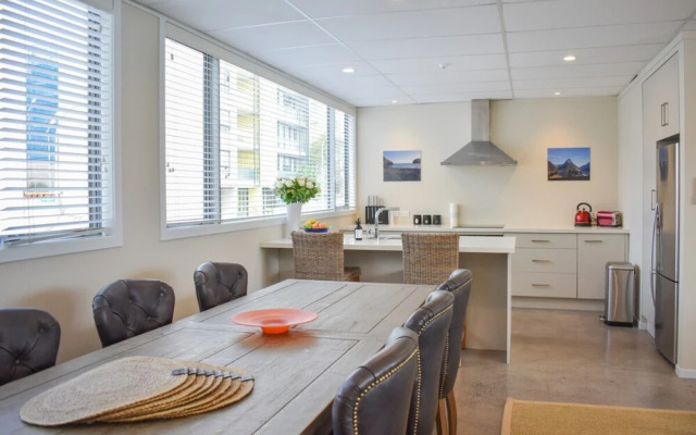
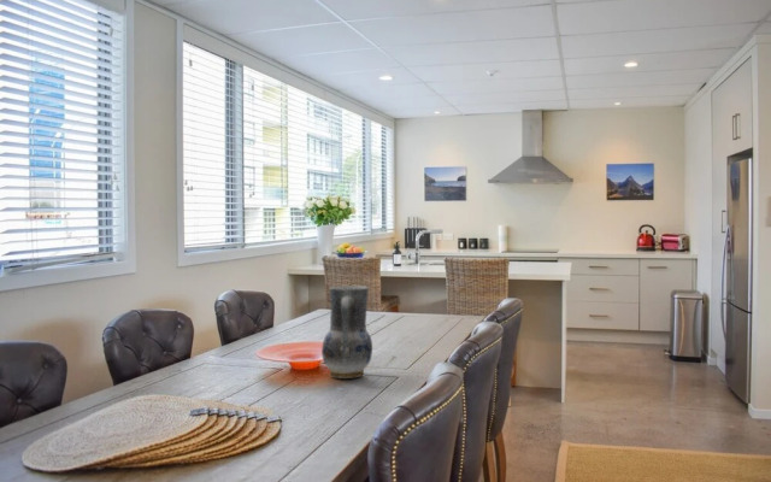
+ vase (347, 330)
